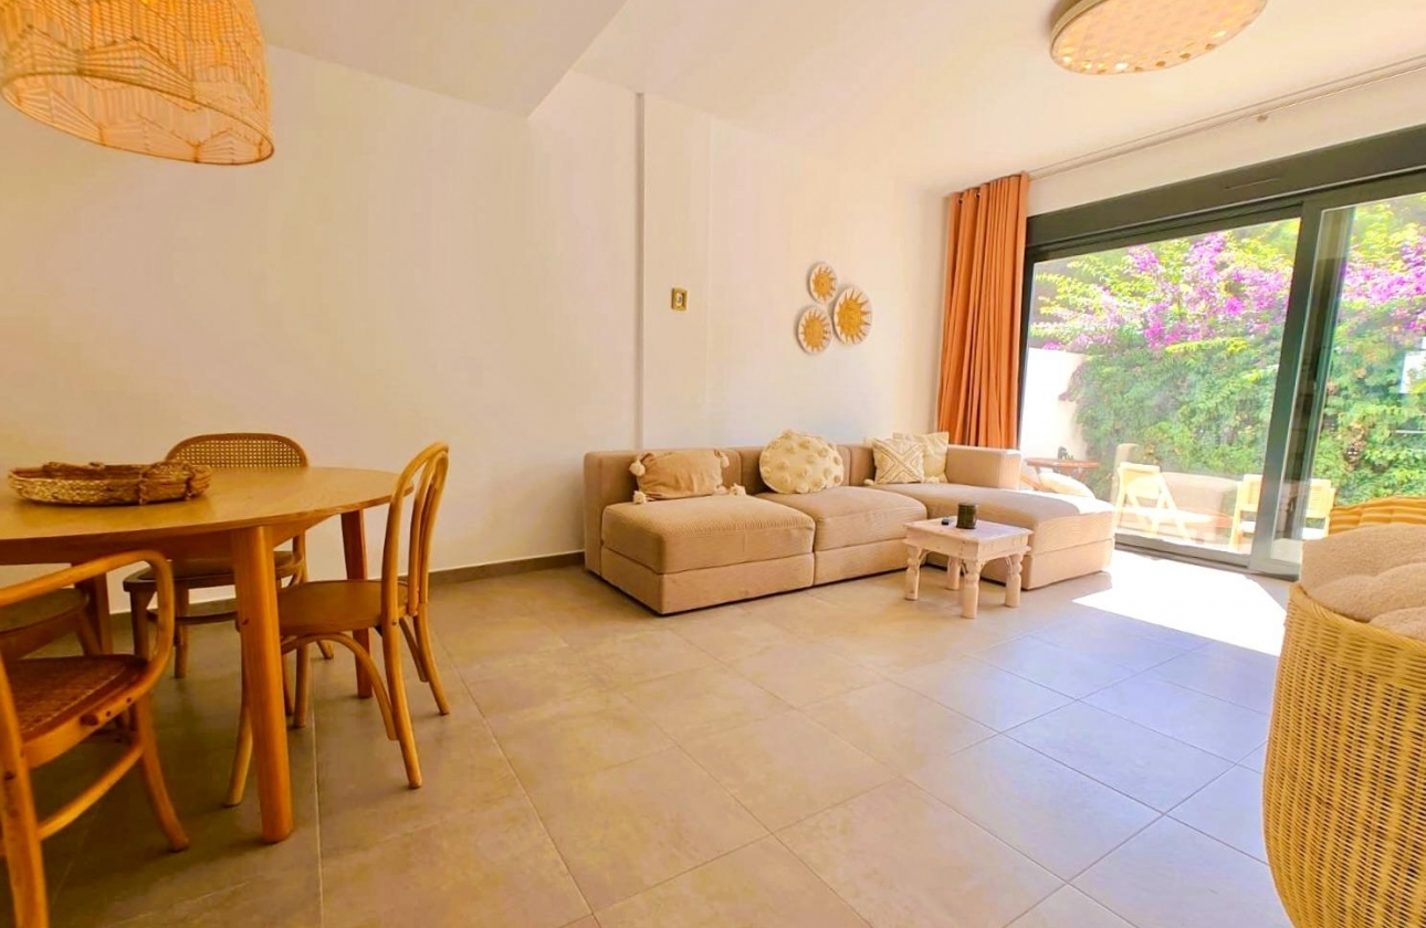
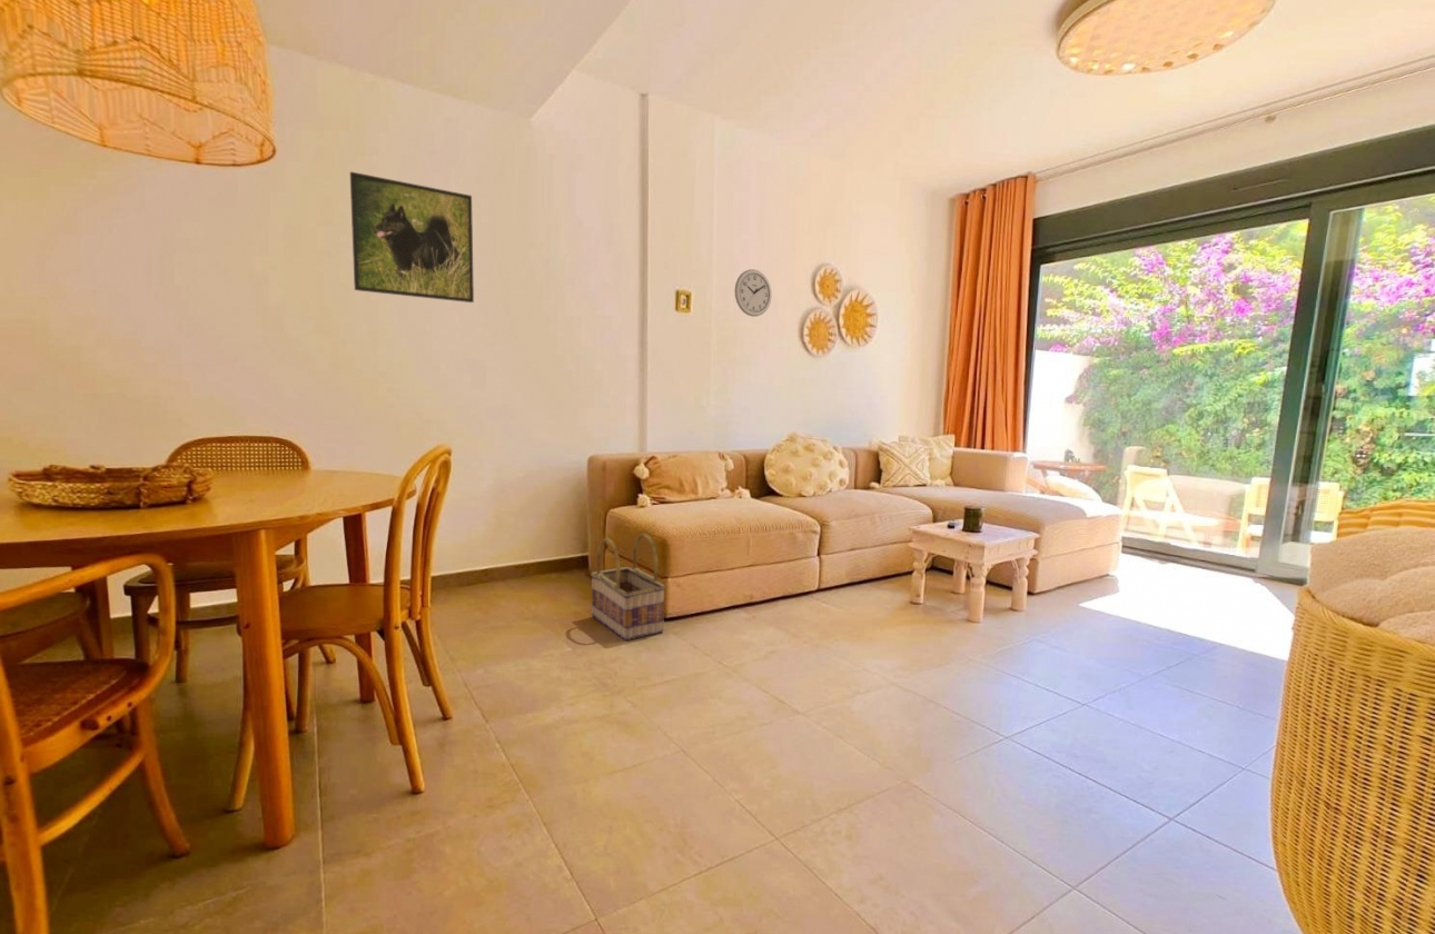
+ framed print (415, 240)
+ basket (626, 580)
+ wall clock (753, 292)
